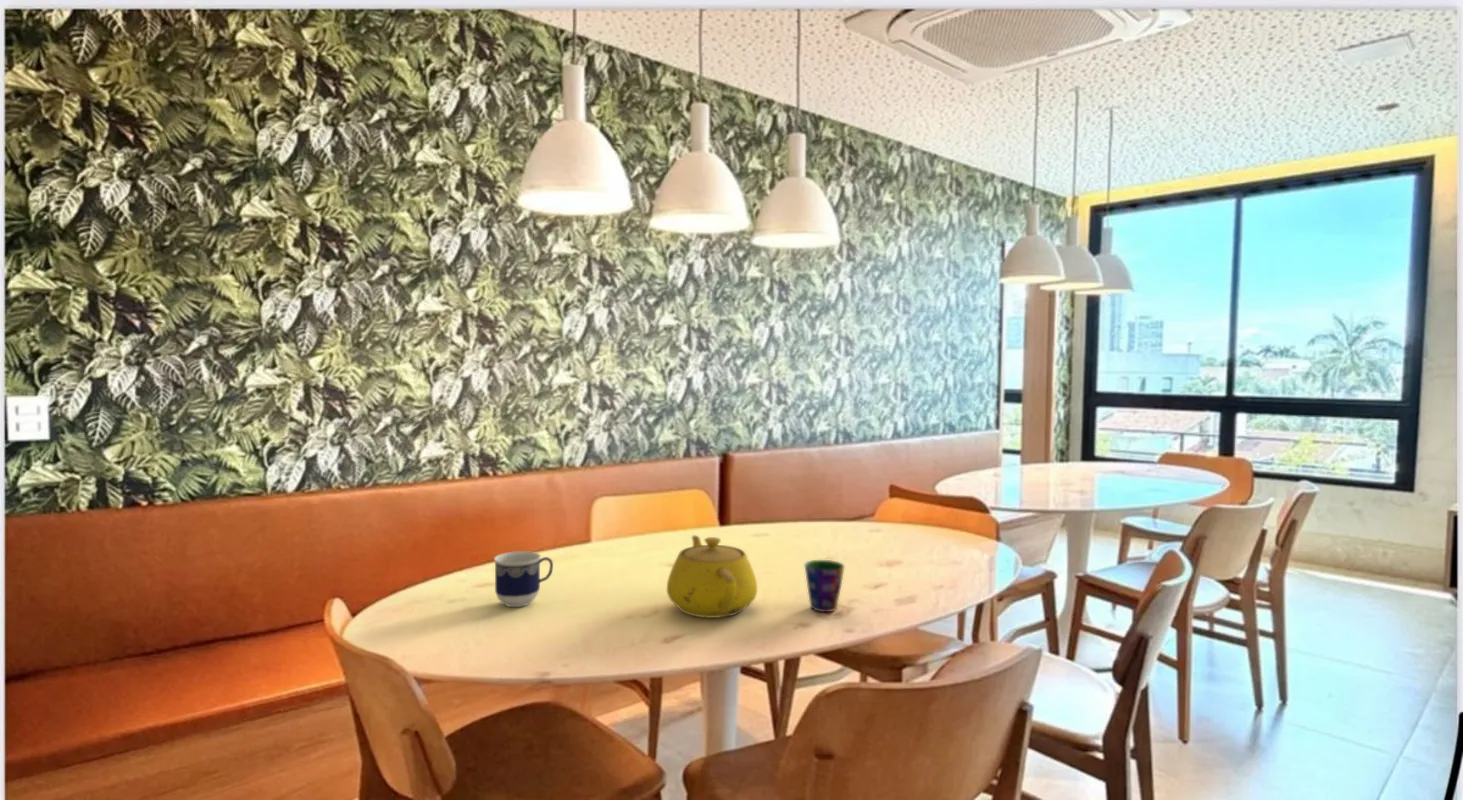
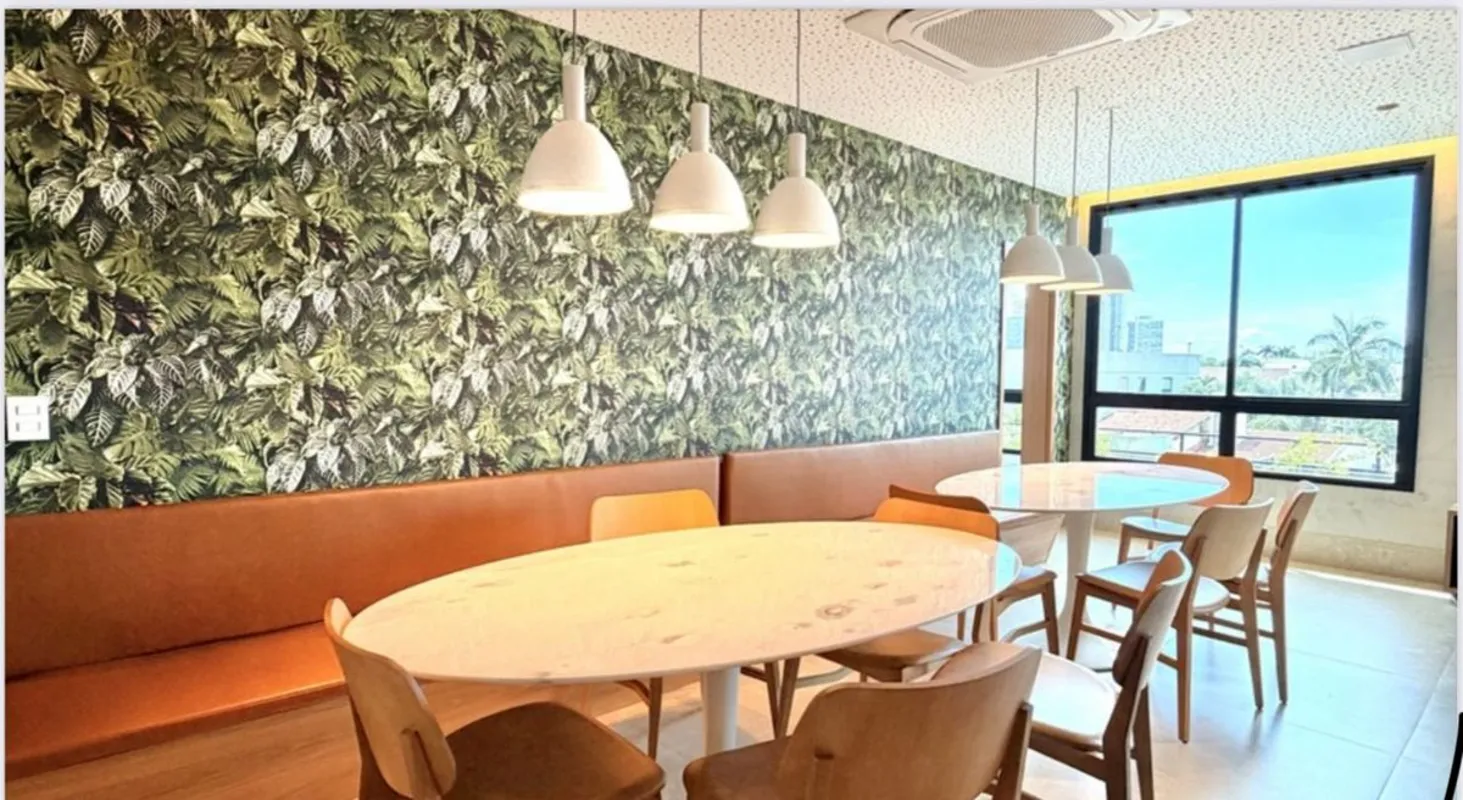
- teapot (710, 571)
- cup (524, 579)
- cup (826, 588)
